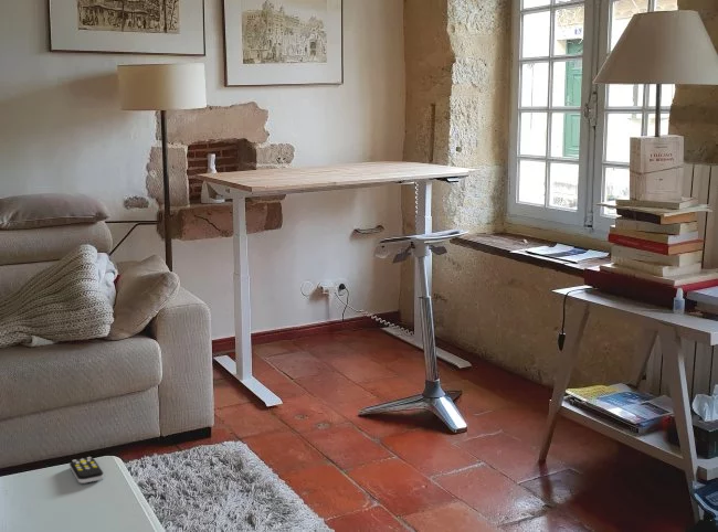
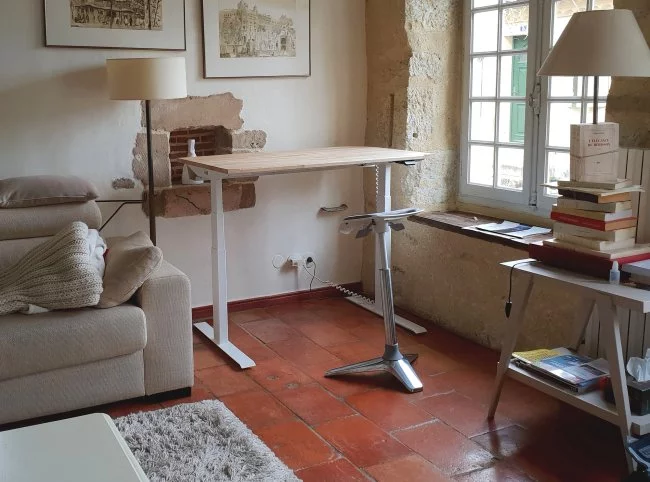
- remote control (86, 469)
